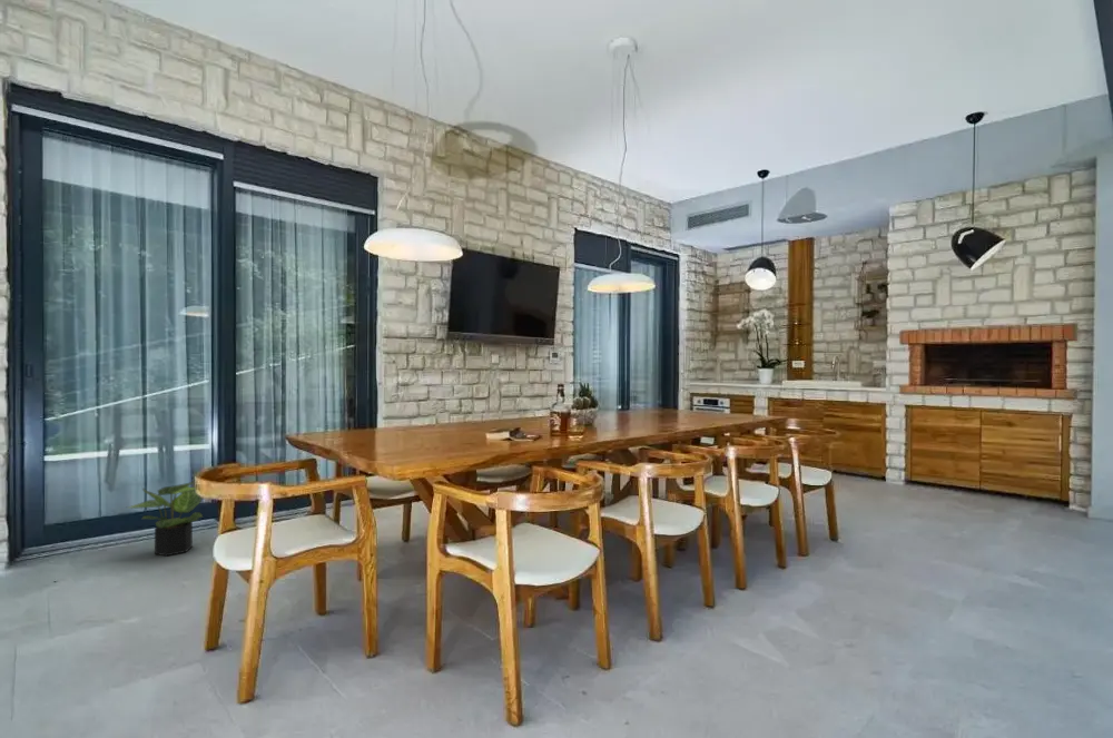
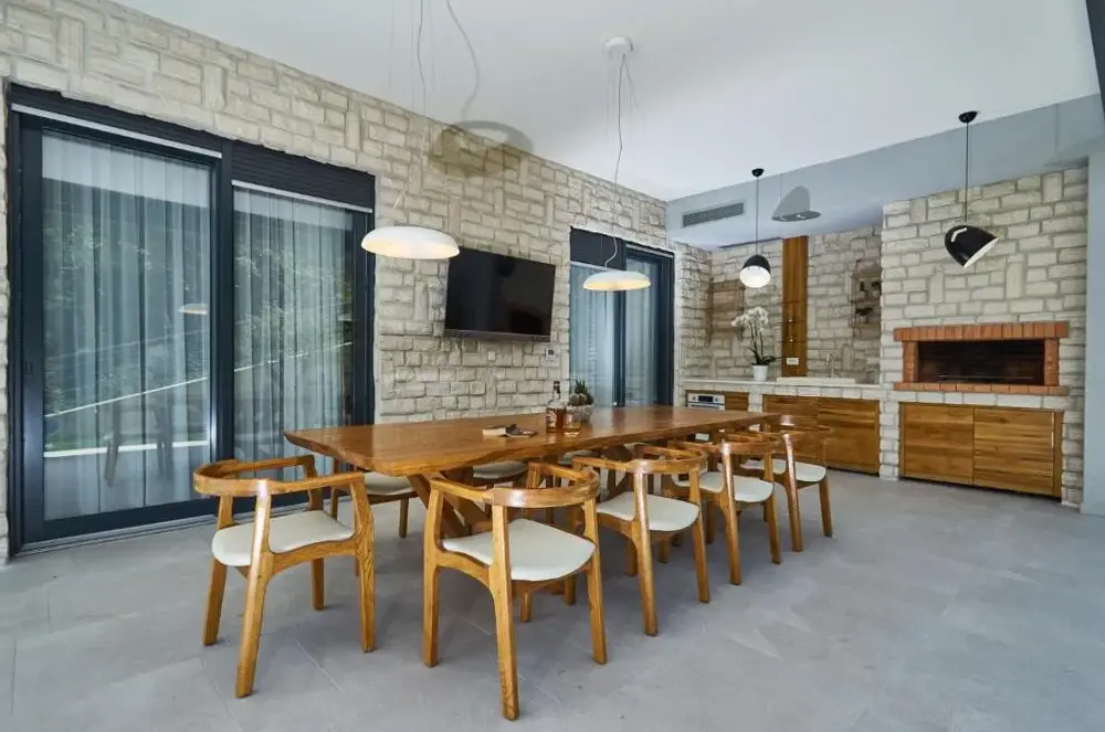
- potted plant (171, 515)
